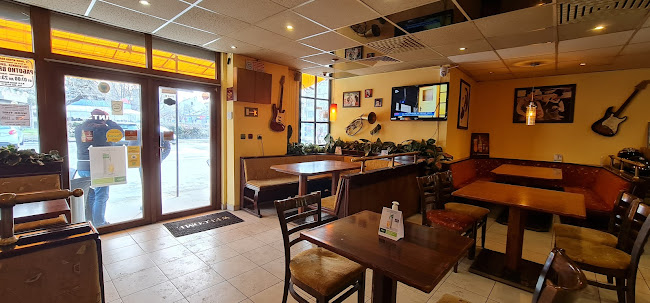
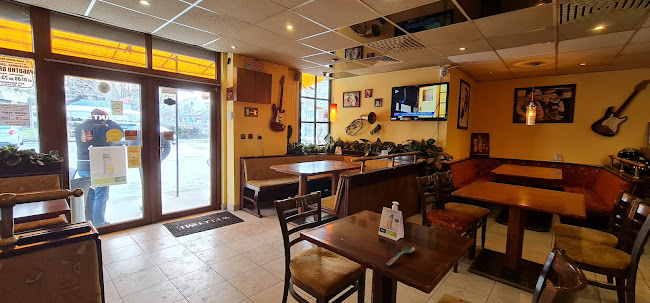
+ spoon (400, 254)
